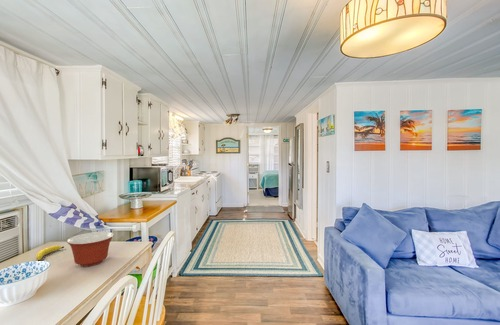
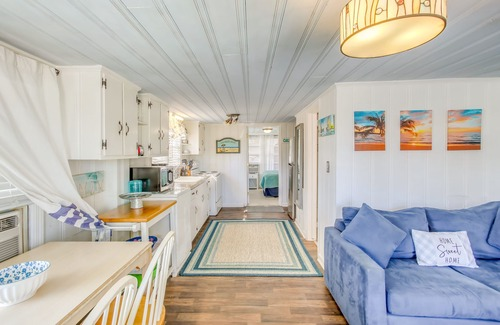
- mixing bowl (91, 249)
- banana (49, 252)
